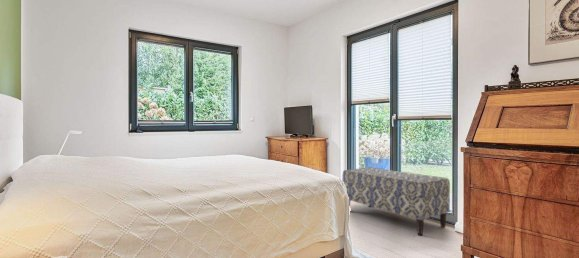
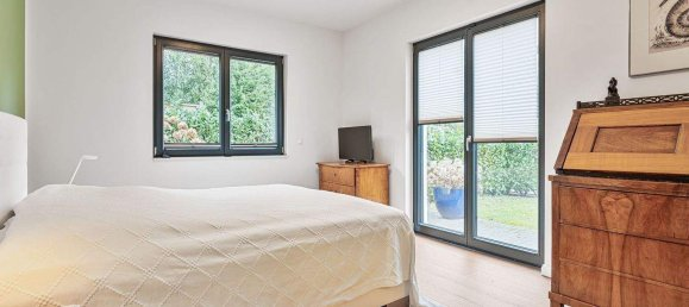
- bench (391, 196)
